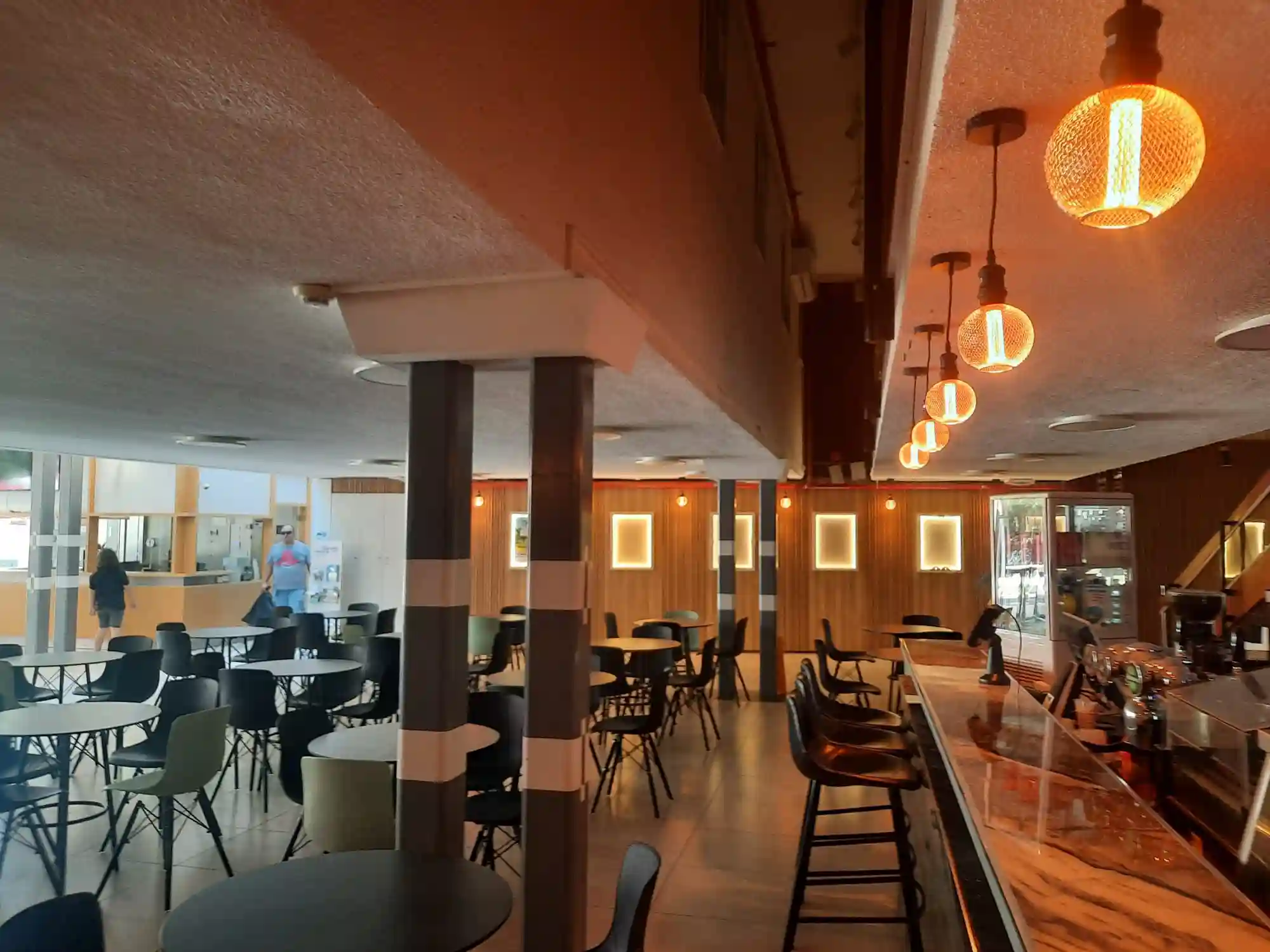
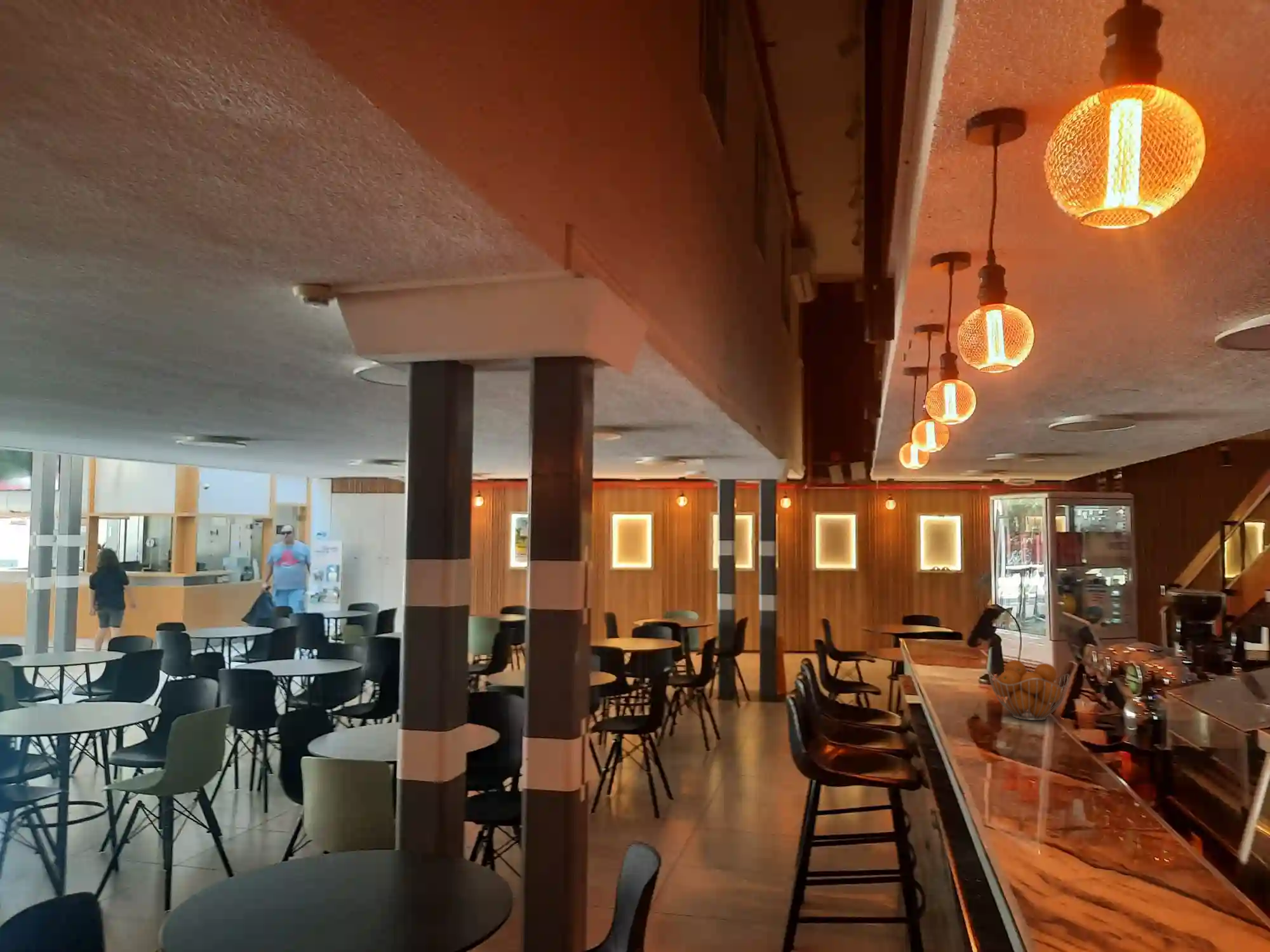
+ fruit basket (1028, 689)
